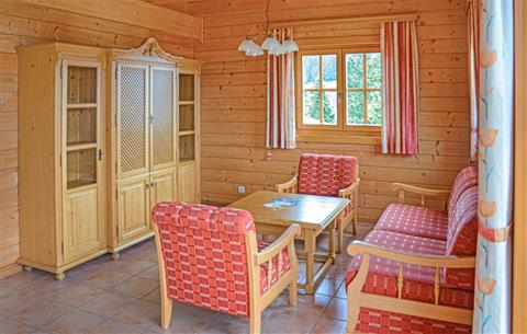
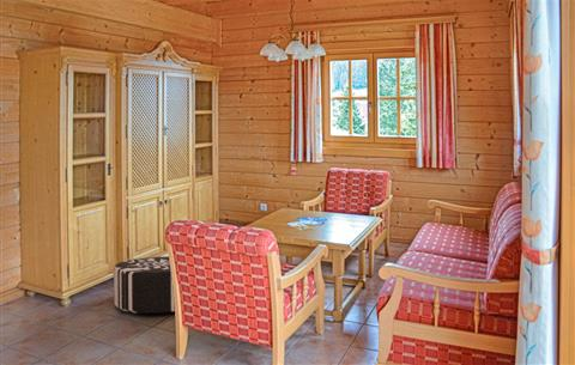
+ pouf (159, 282)
